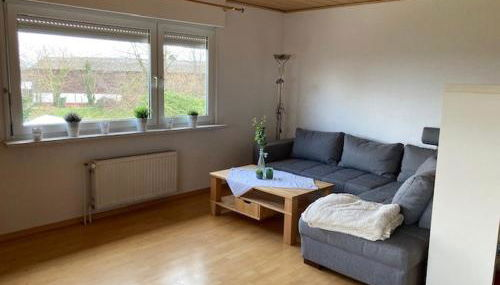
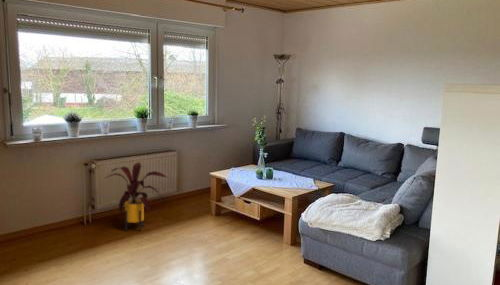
+ house plant (131, 196)
